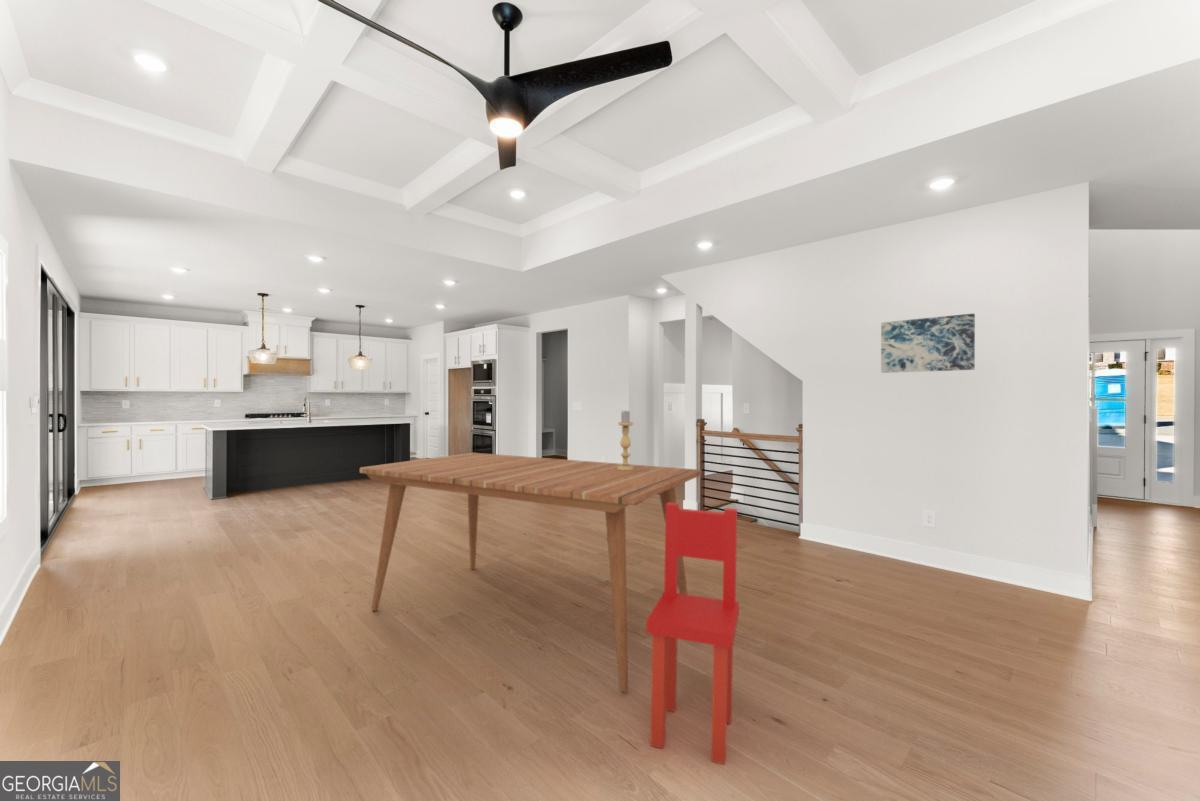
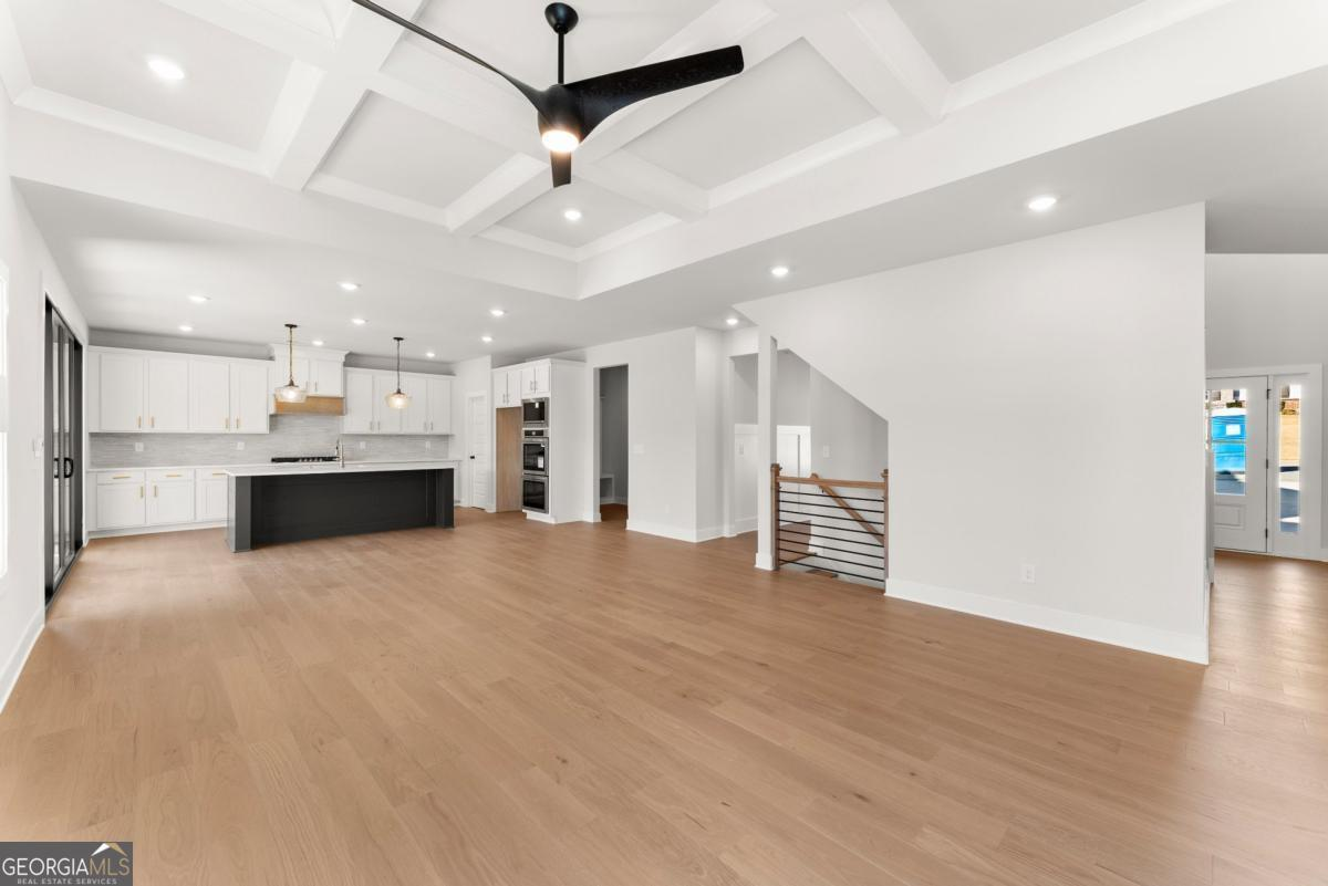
- candle holder (625, 439)
- dining table (535, 502)
- chair (694, 621)
- wall art (925, 344)
